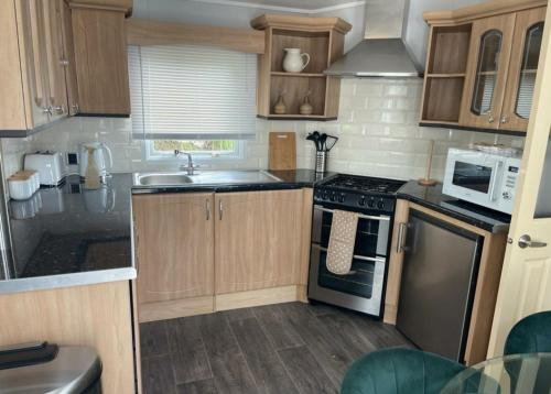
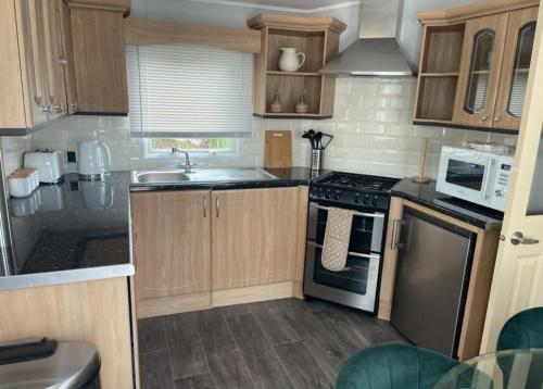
- spray bottle (91, 166)
